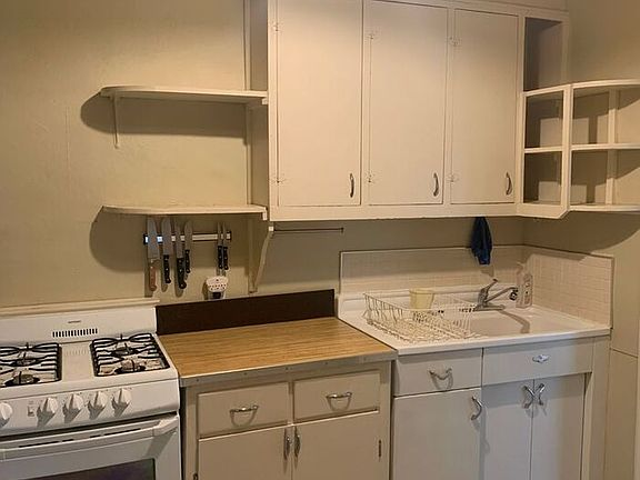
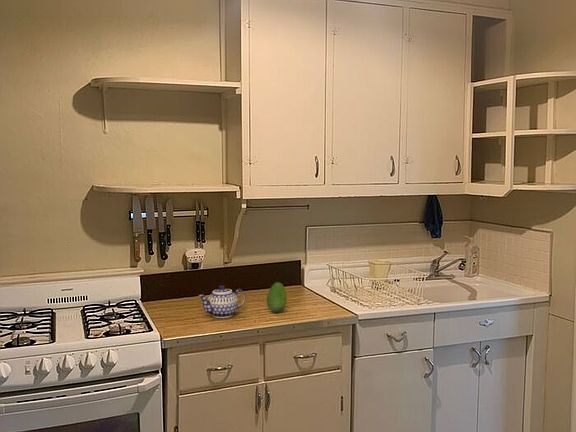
+ teapot (222, 300)
+ fruit (276, 297)
